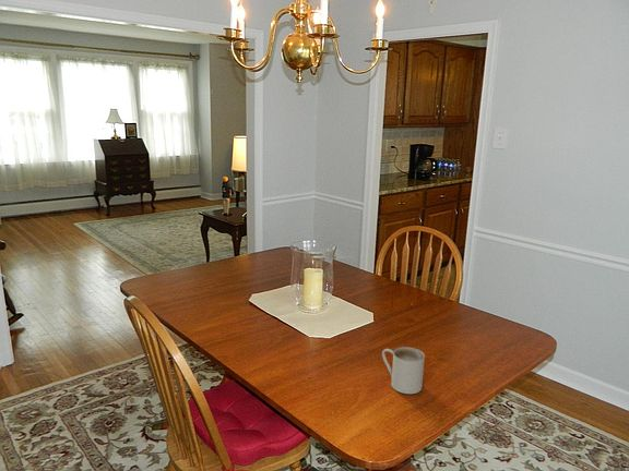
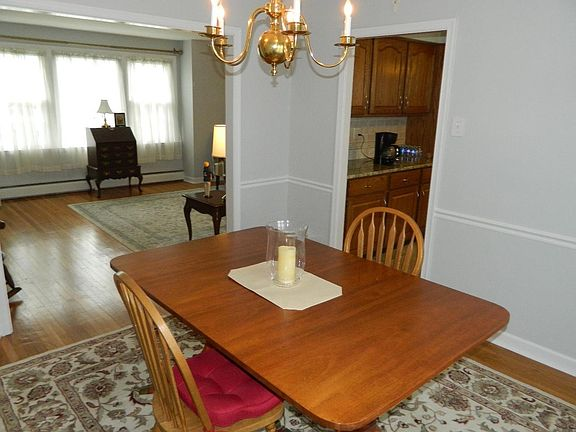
- mug (401, 367)
